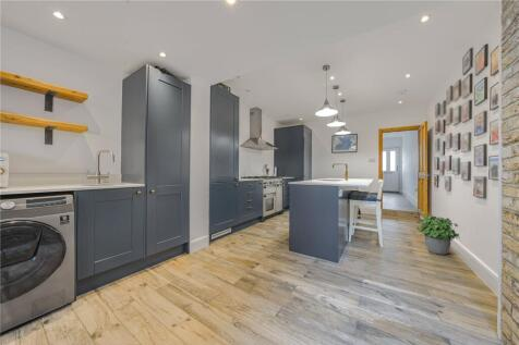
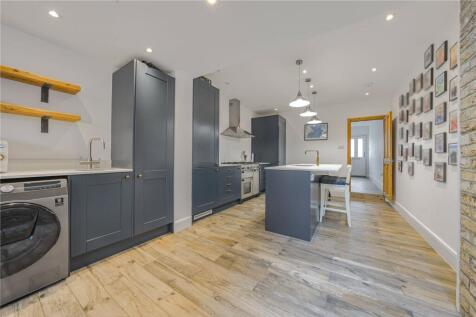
- potted plant (436, 233)
